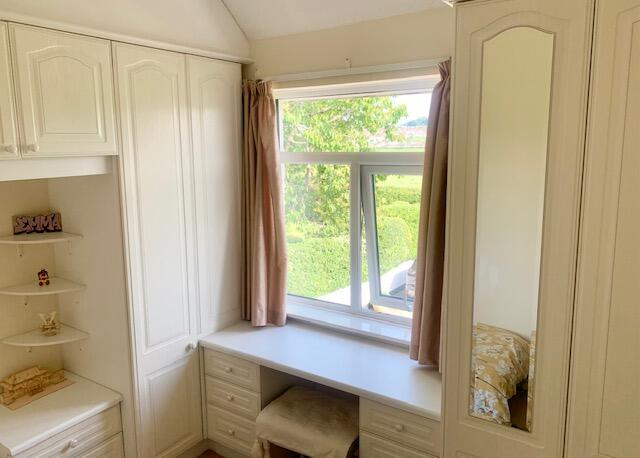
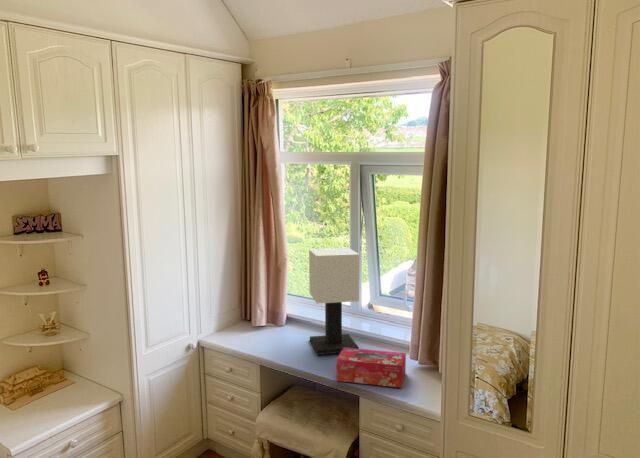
+ tissue box (371, 366)
+ table lamp (333, 299)
